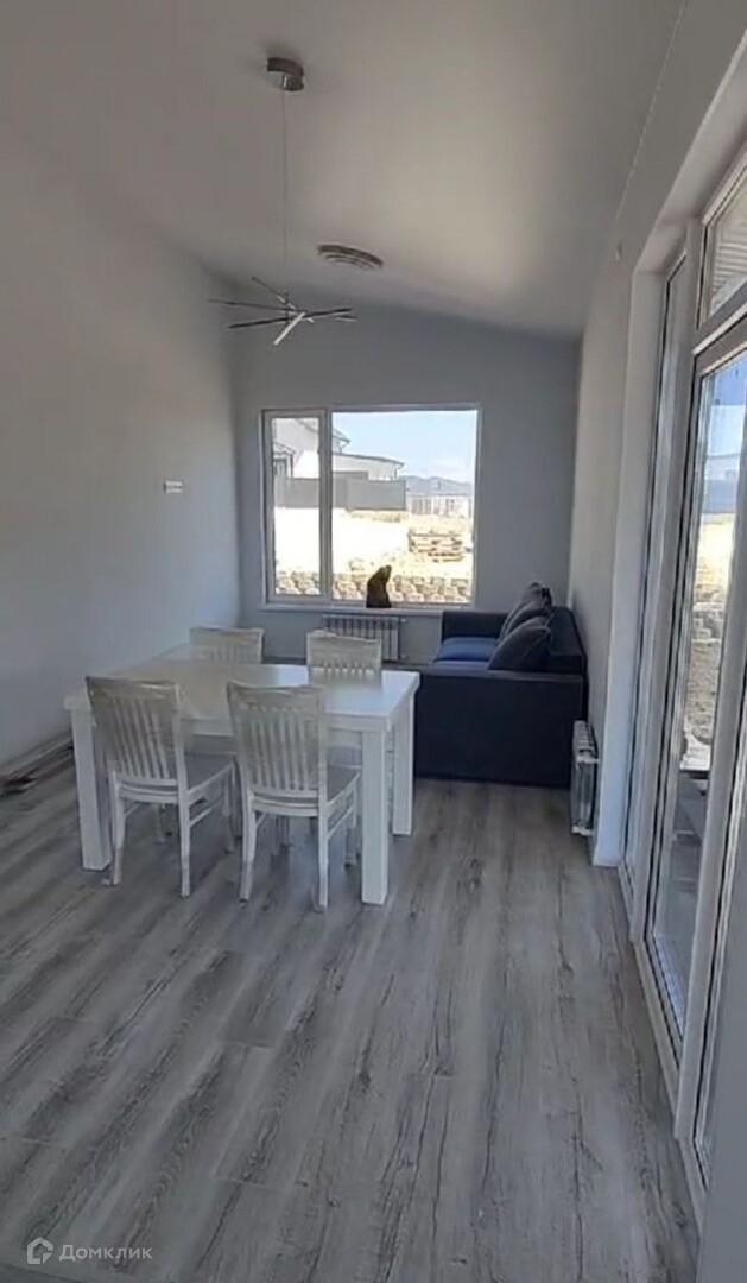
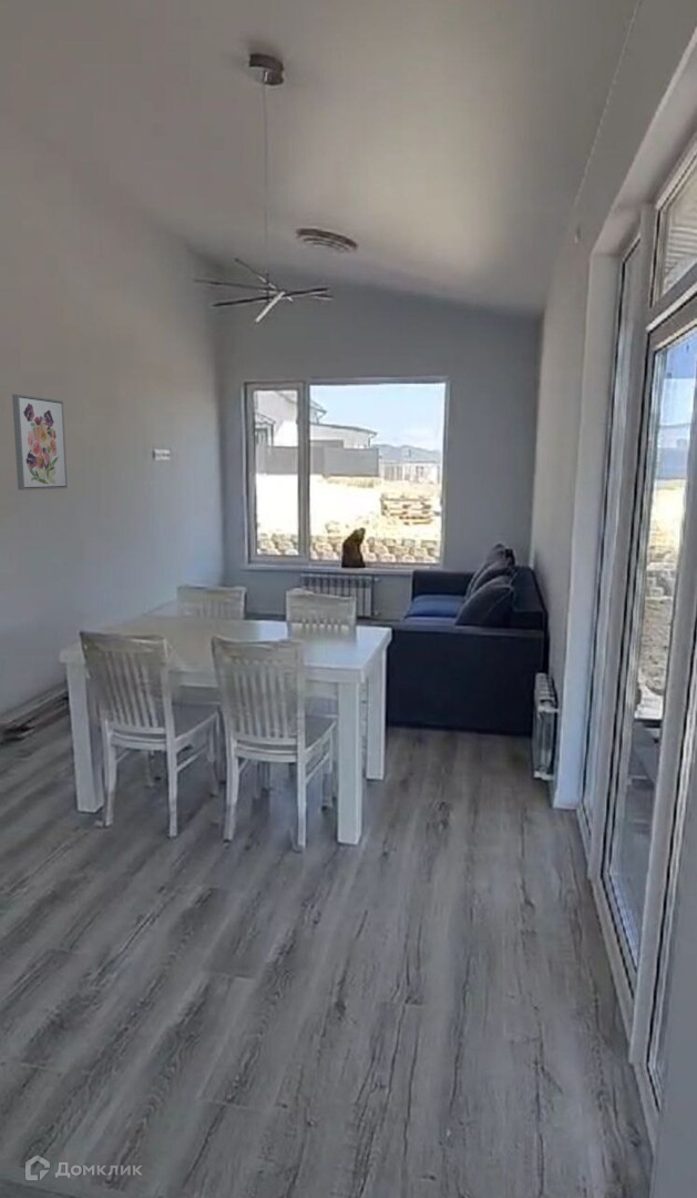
+ wall art (41, 444)
